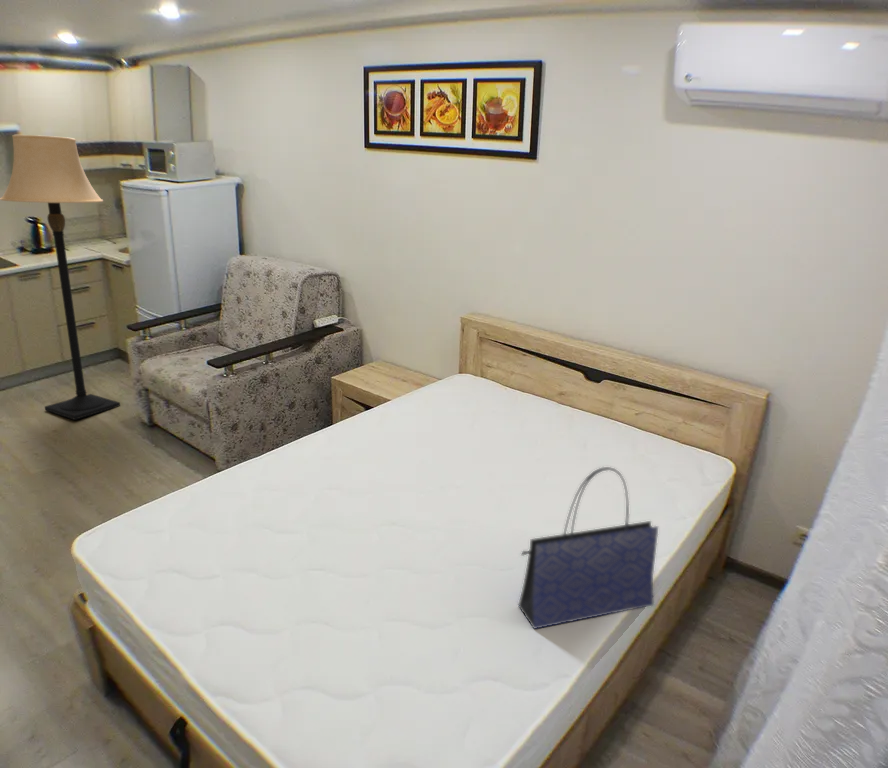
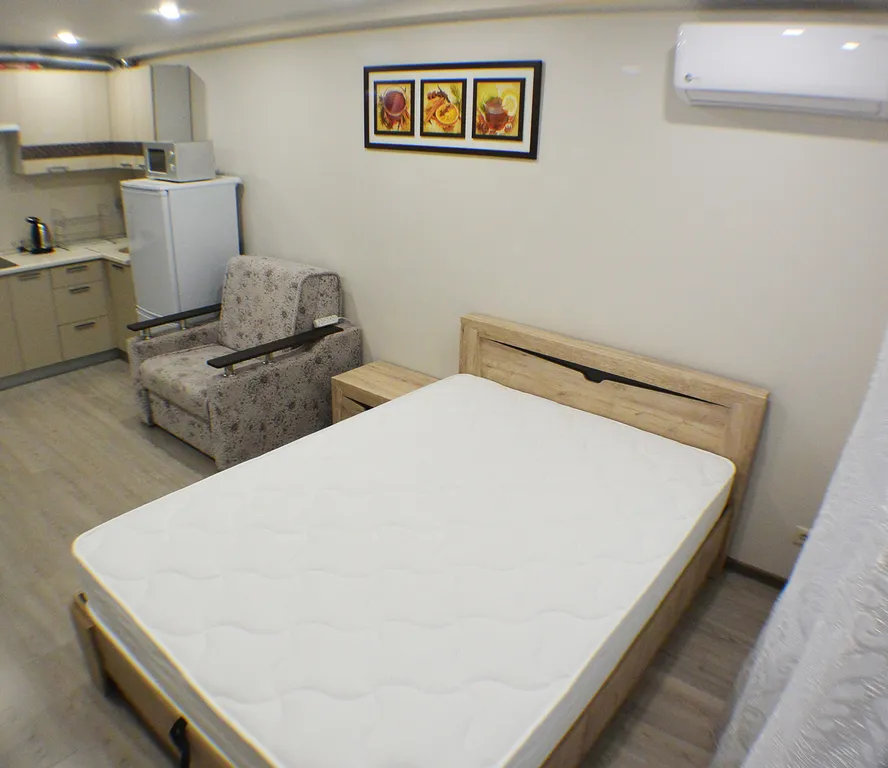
- tote bag (589, 540)
- lamp (65, 281)
